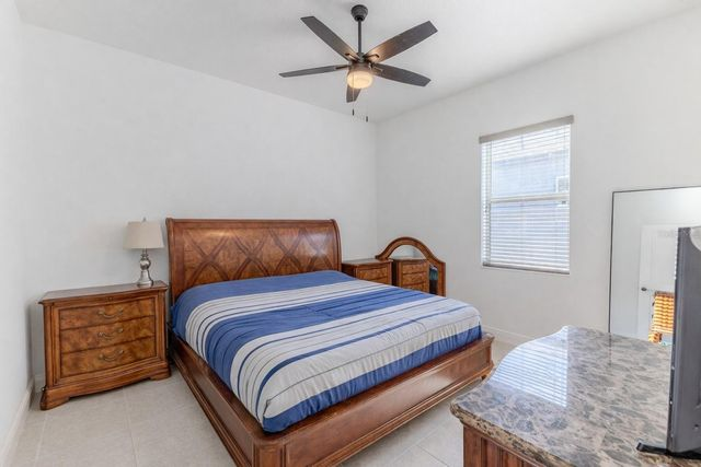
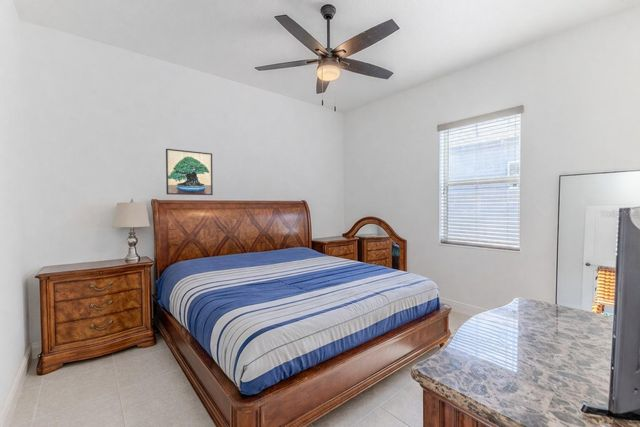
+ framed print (190, 173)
